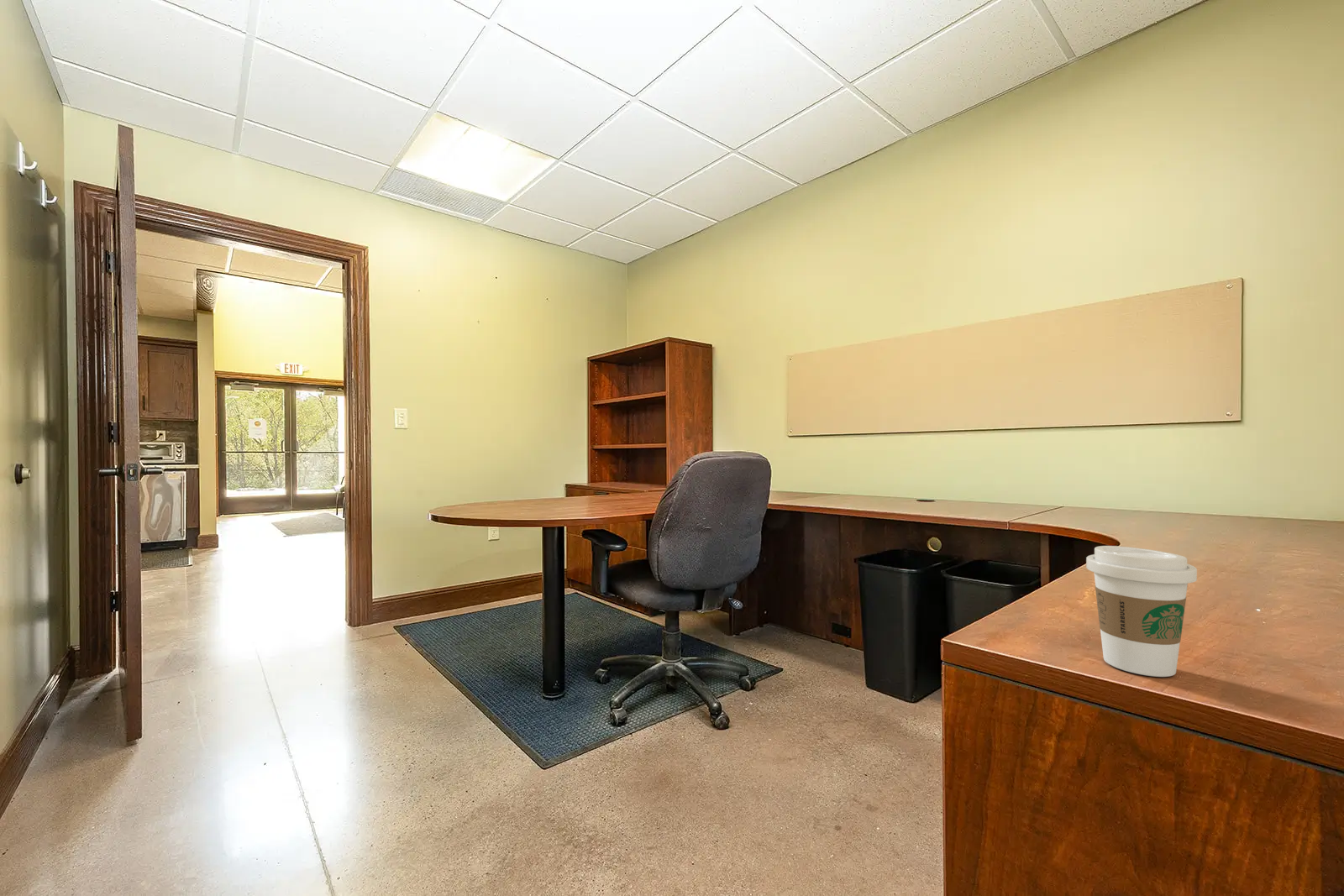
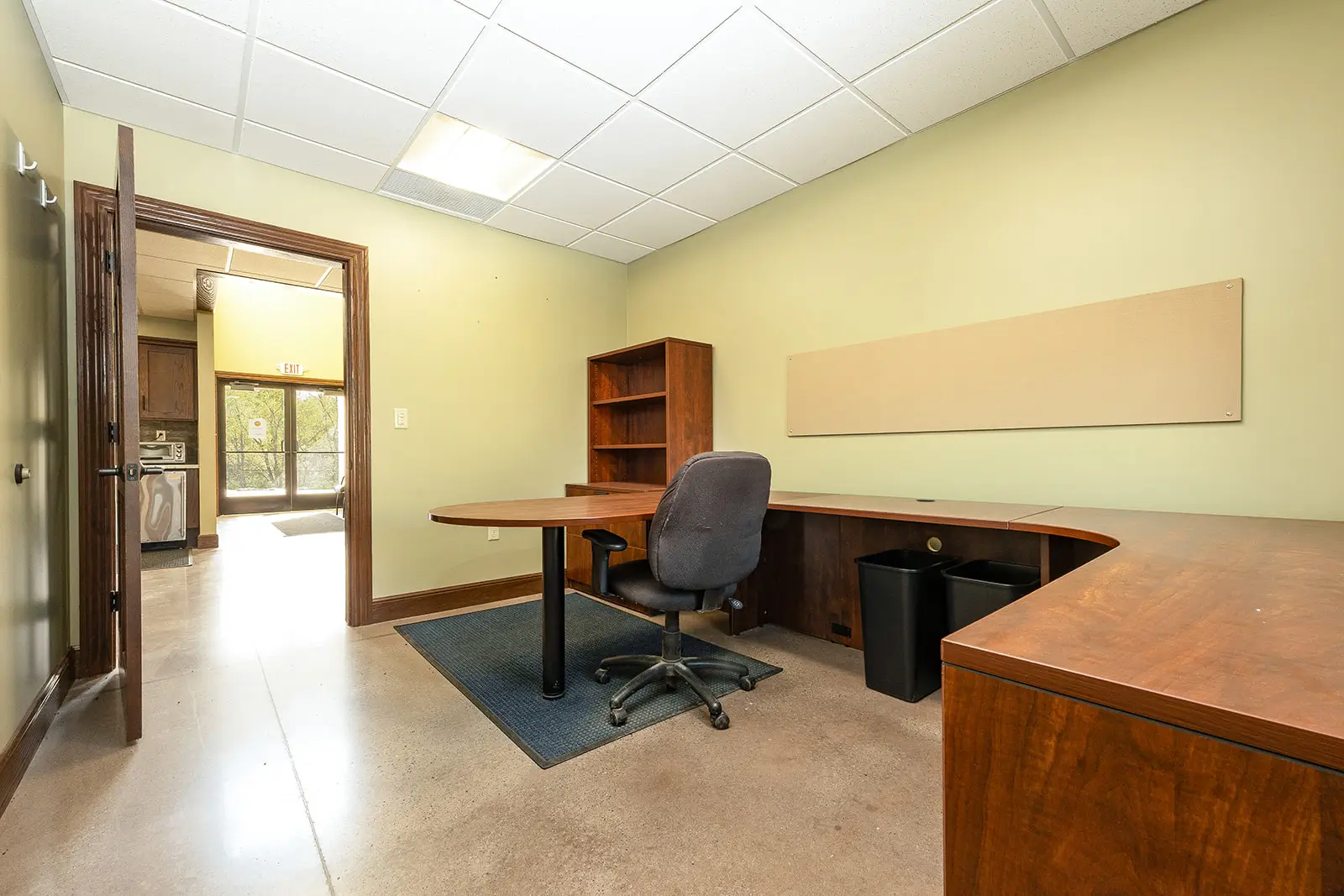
- coffee cup (1138, 608)
